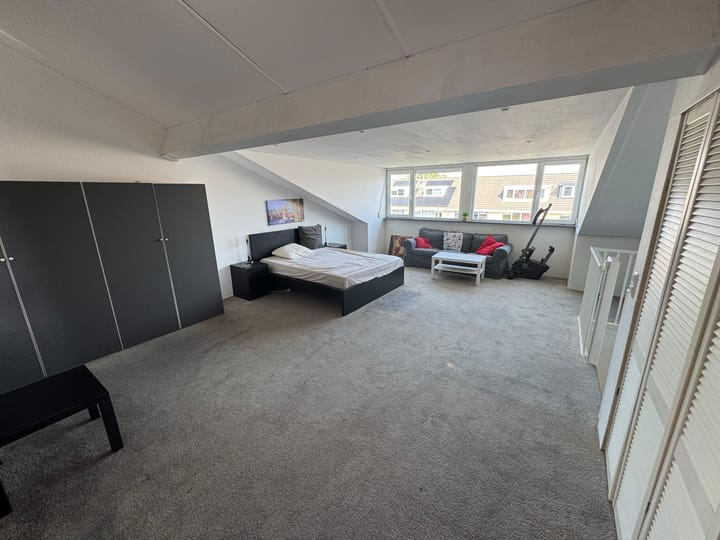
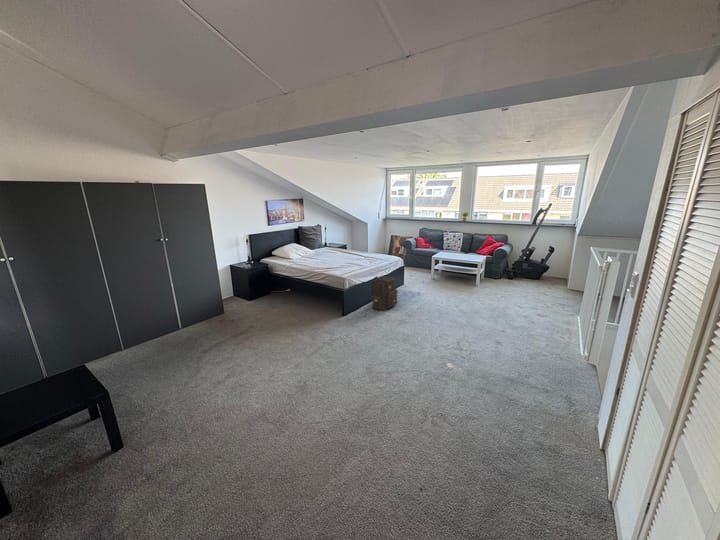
+ backpack (384, 291)
